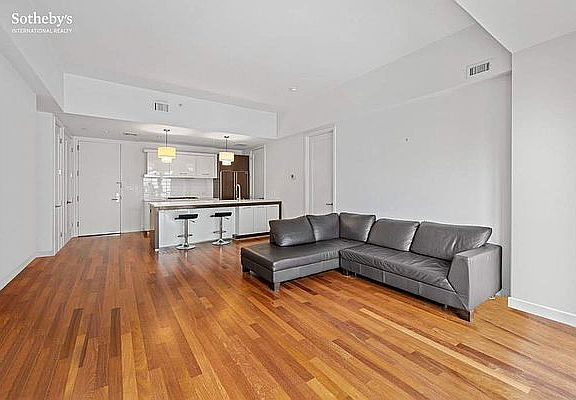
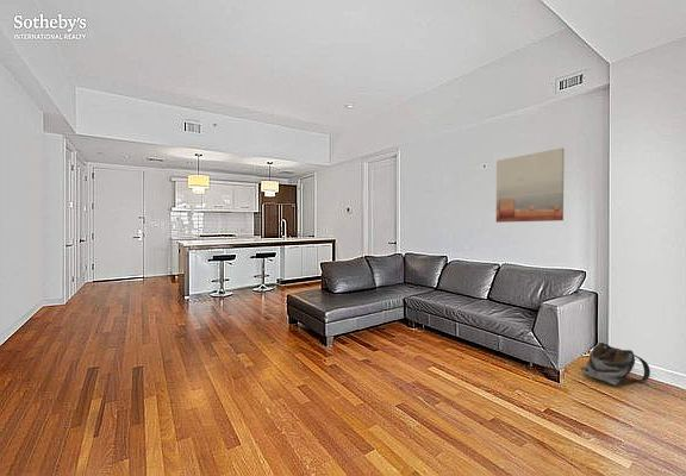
+ wall art (526, 188)
+ backpack (610, 362)
